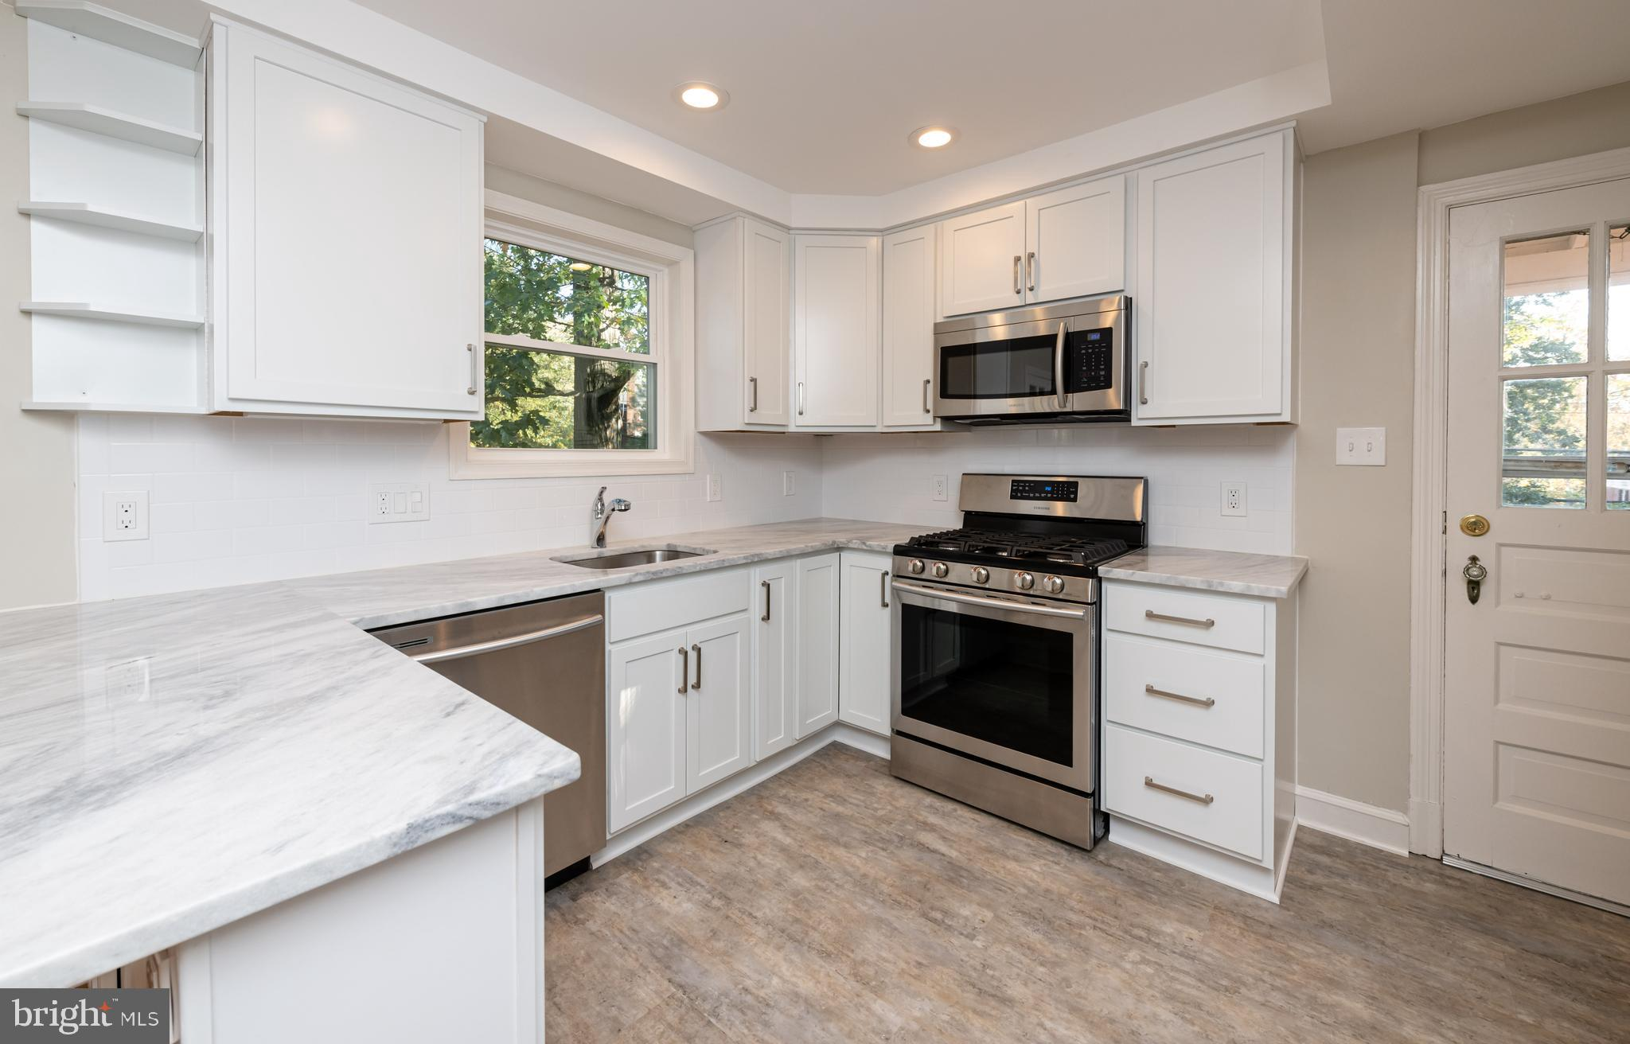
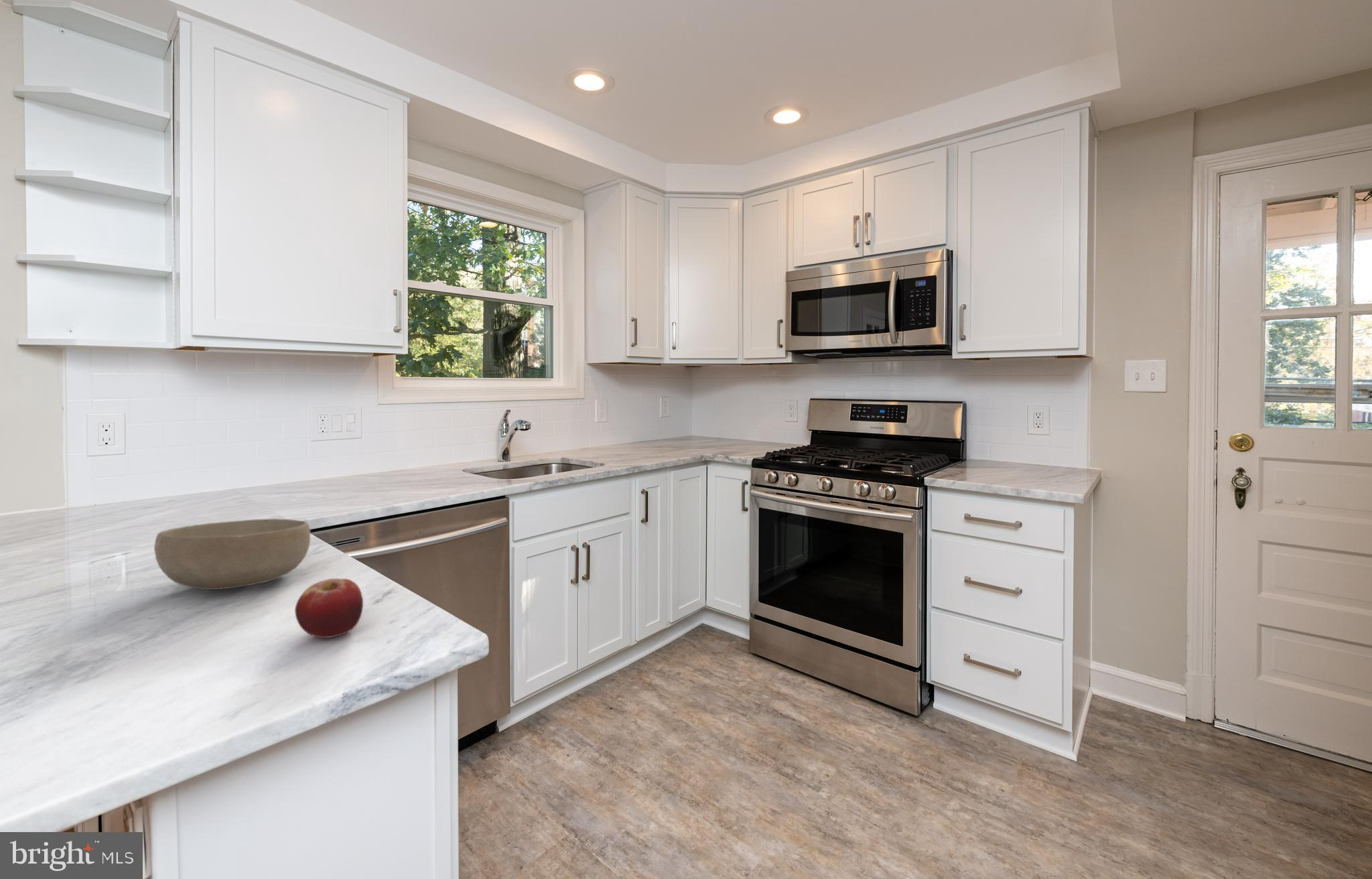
+ bowl (236, 555)
+ fruit (330, 607)
